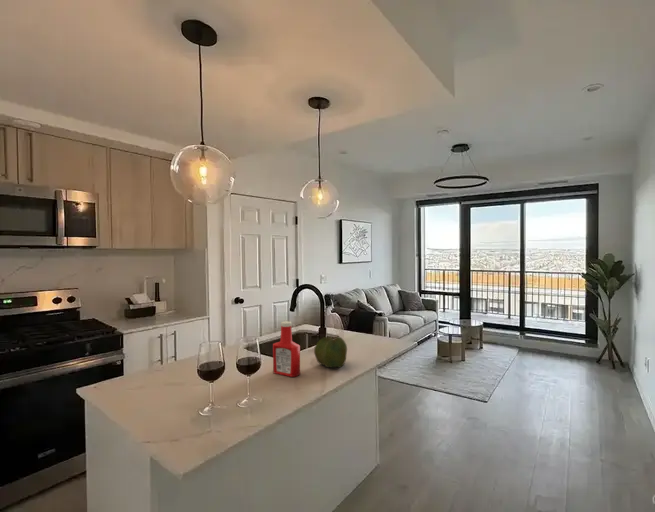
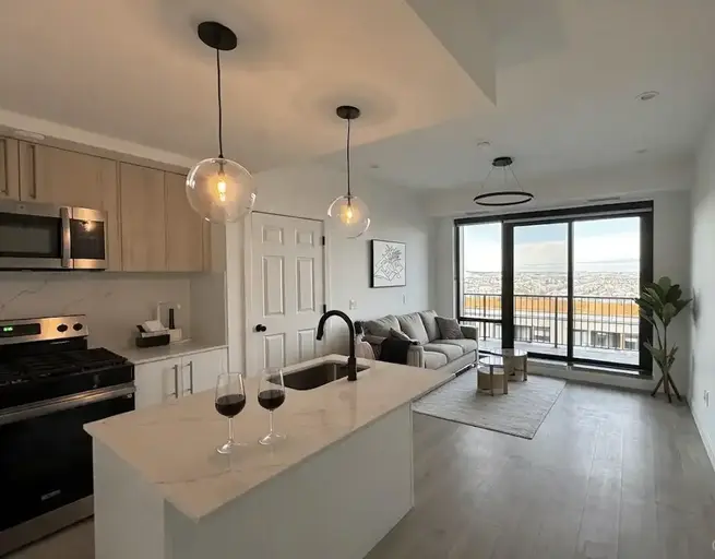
- soap bottle (286, 347)
- cabbage (330, 351)
